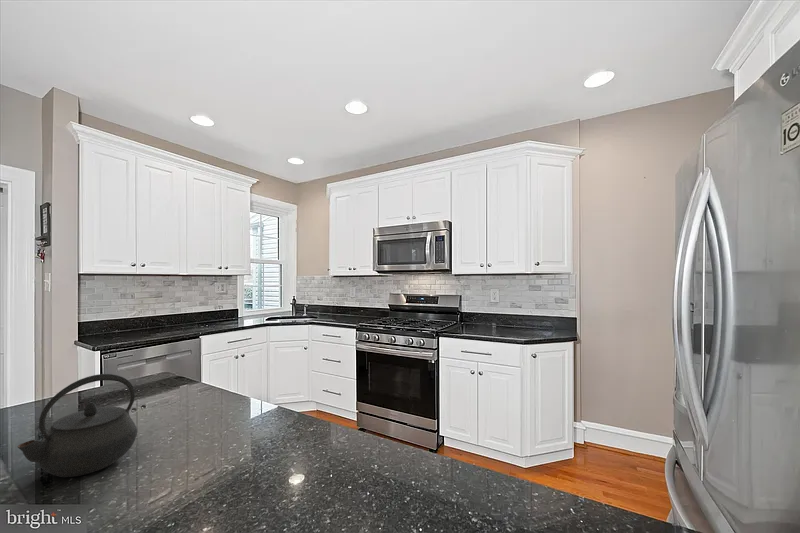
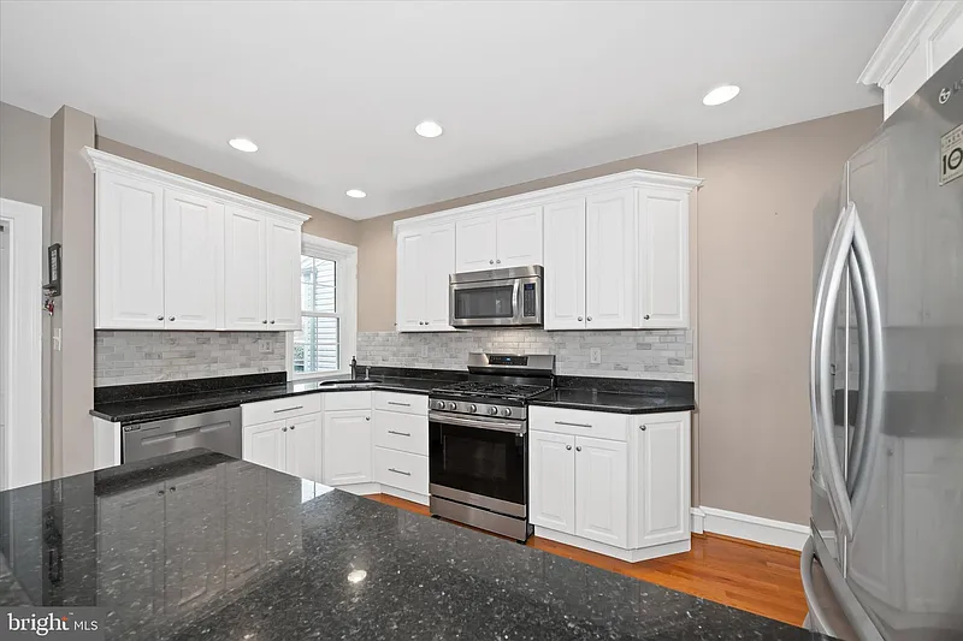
- kettle (83, 422)
